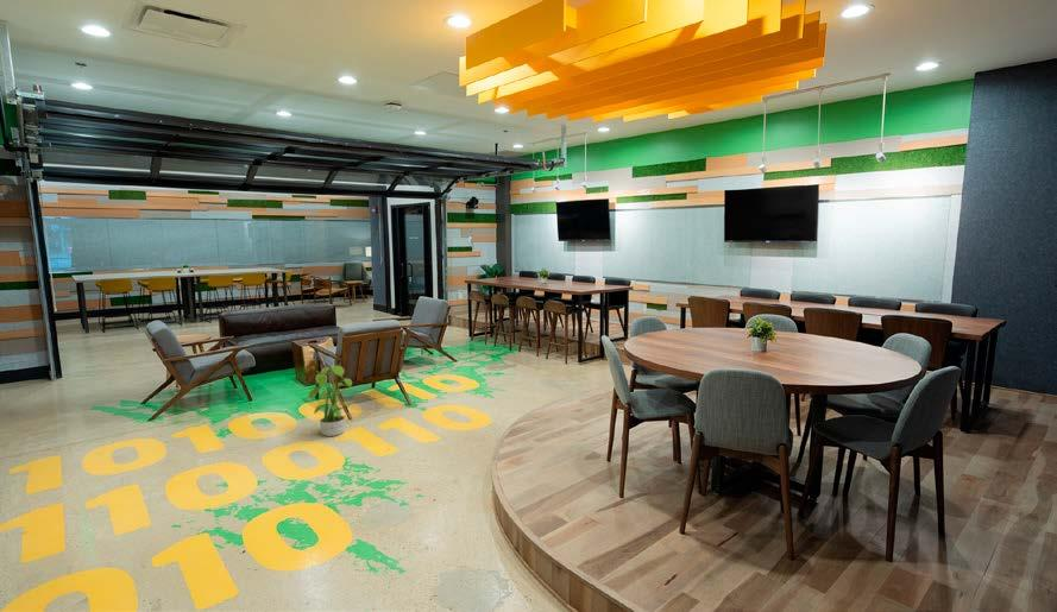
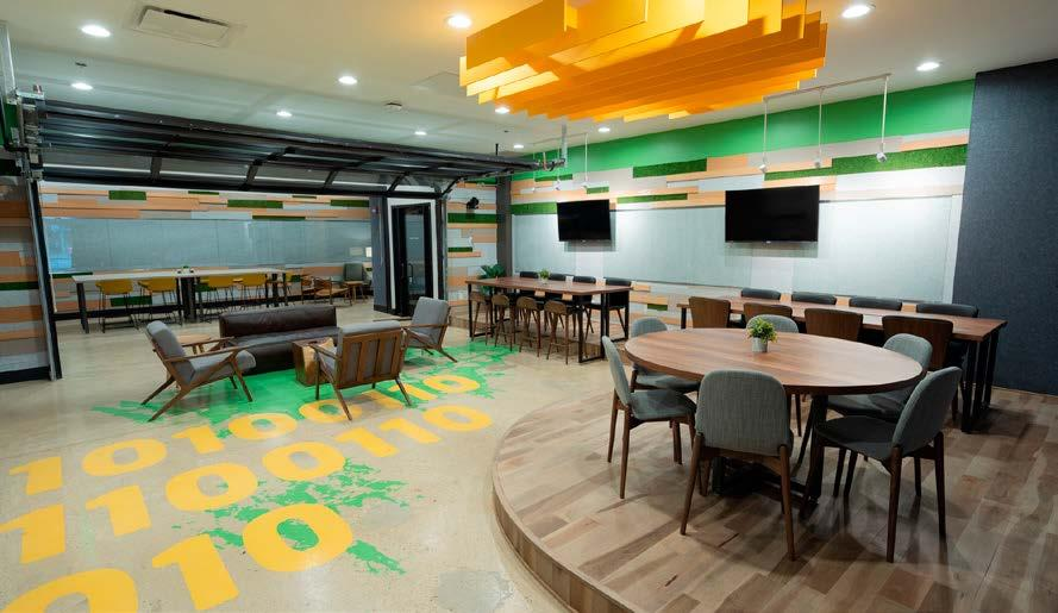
- potted plant (329, 398)
